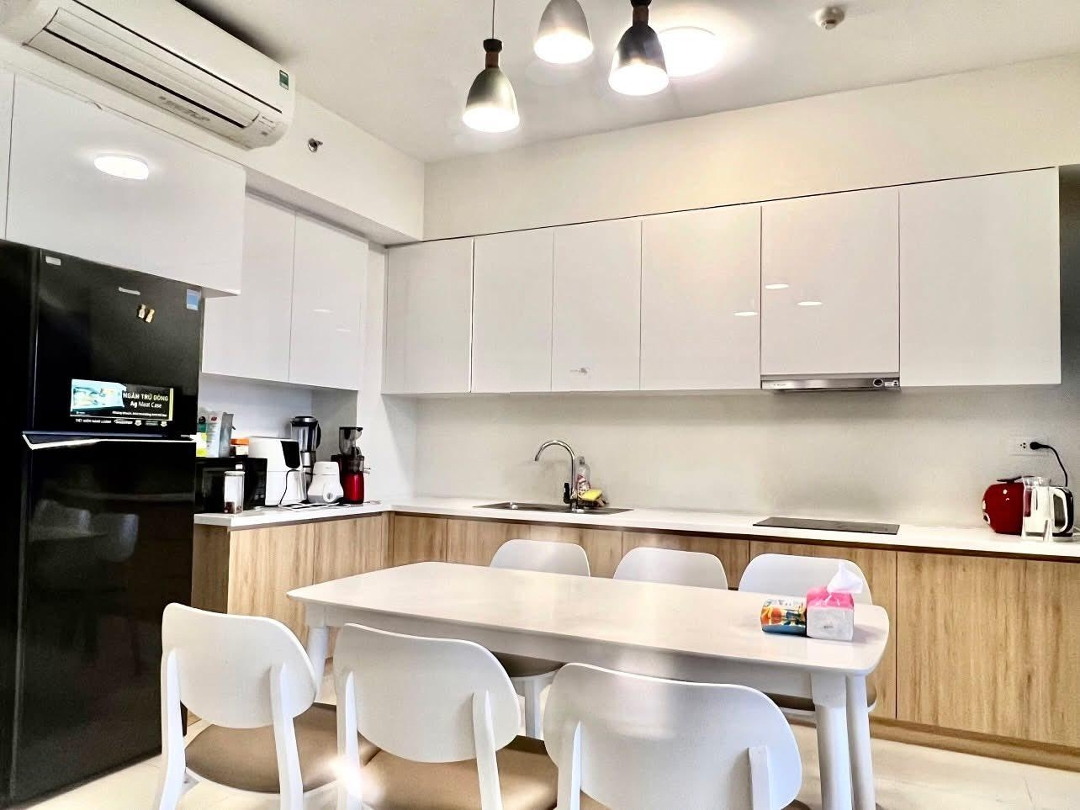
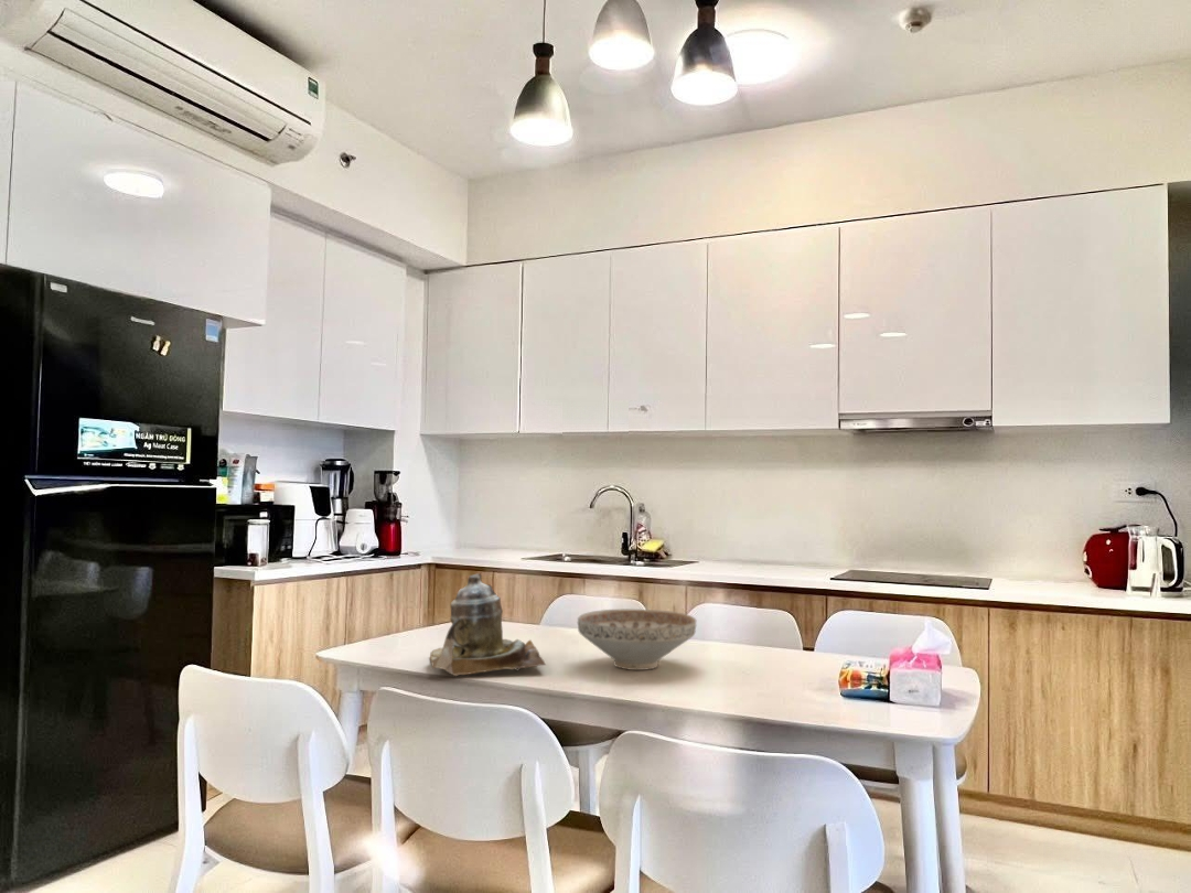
+ teapot (485, 618)
+ decorative bowl (635, 641)
